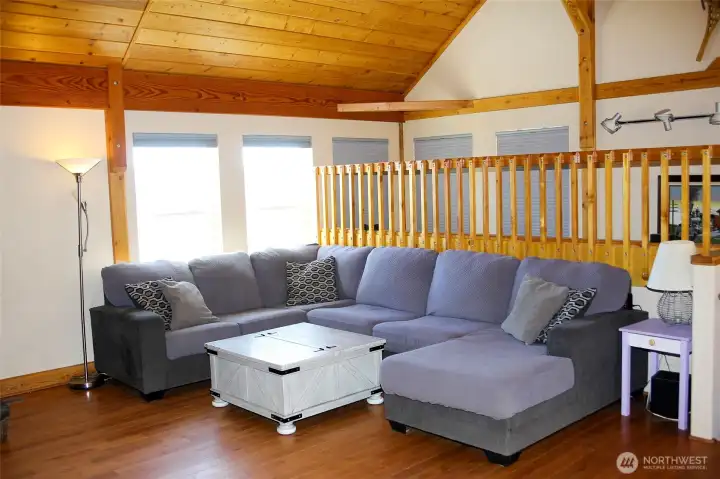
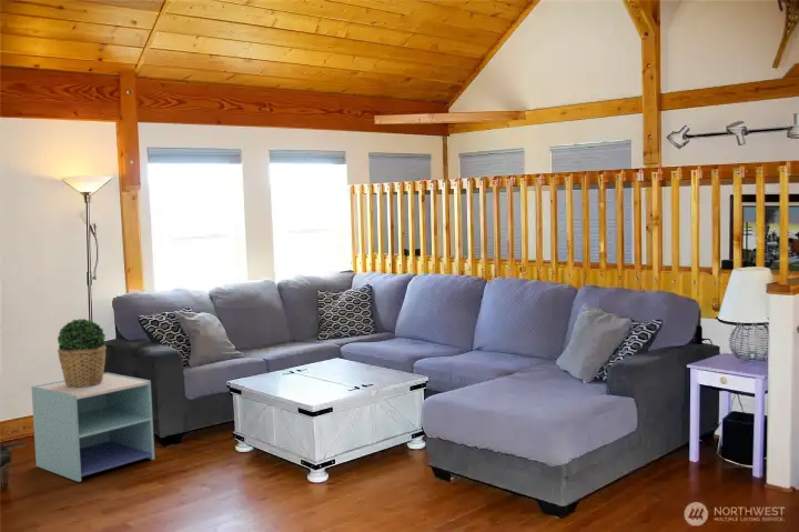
+ potted plant (82, 351)
+ nightstand (93, 423)
